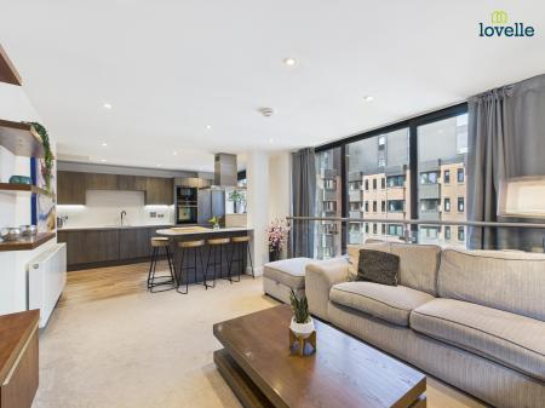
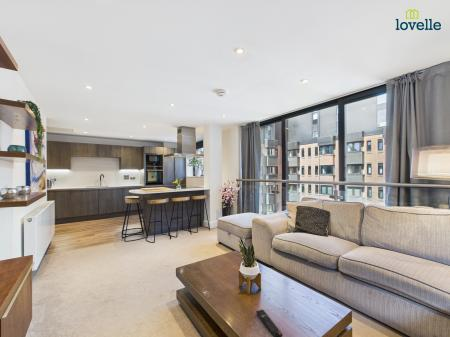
+ remote control (268, 323)
